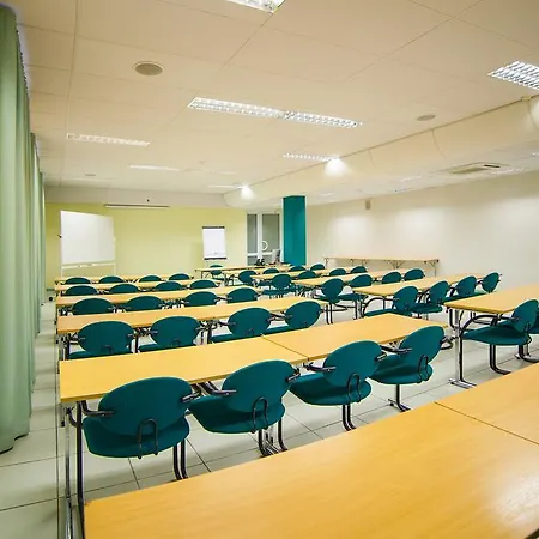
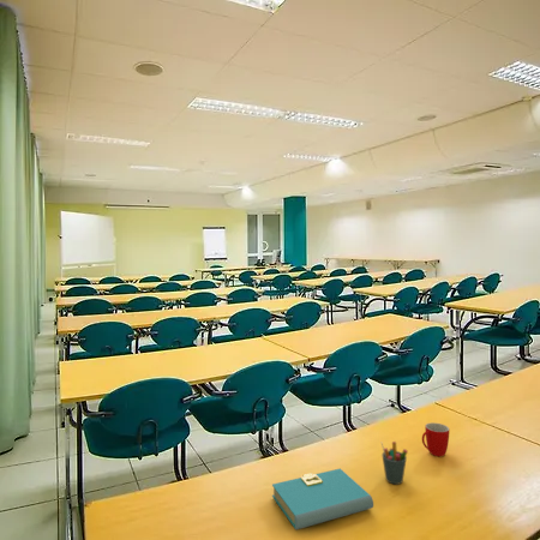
+ pen holder (394, 461)
+ mug (433, 440)
+ book (320, 496)
